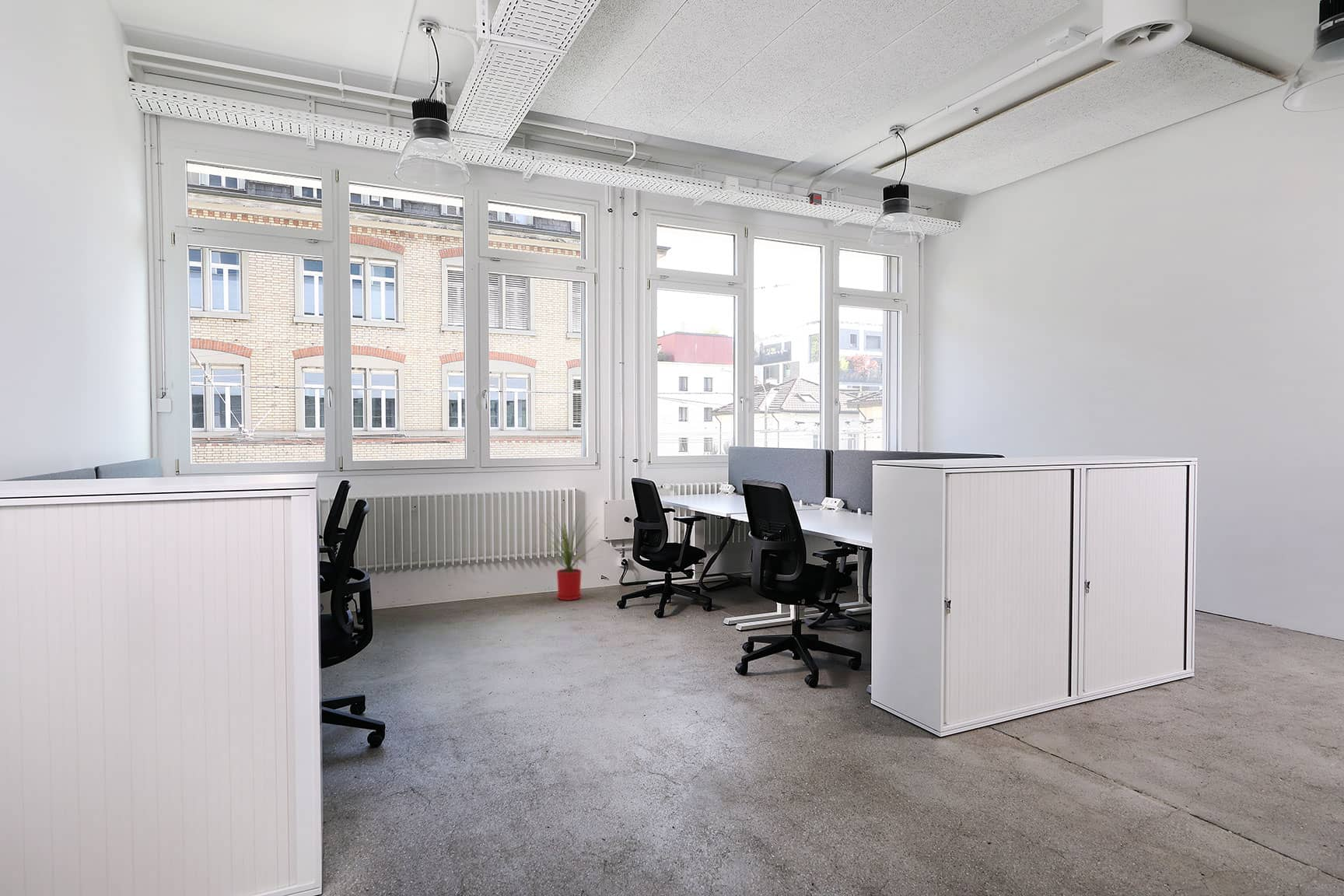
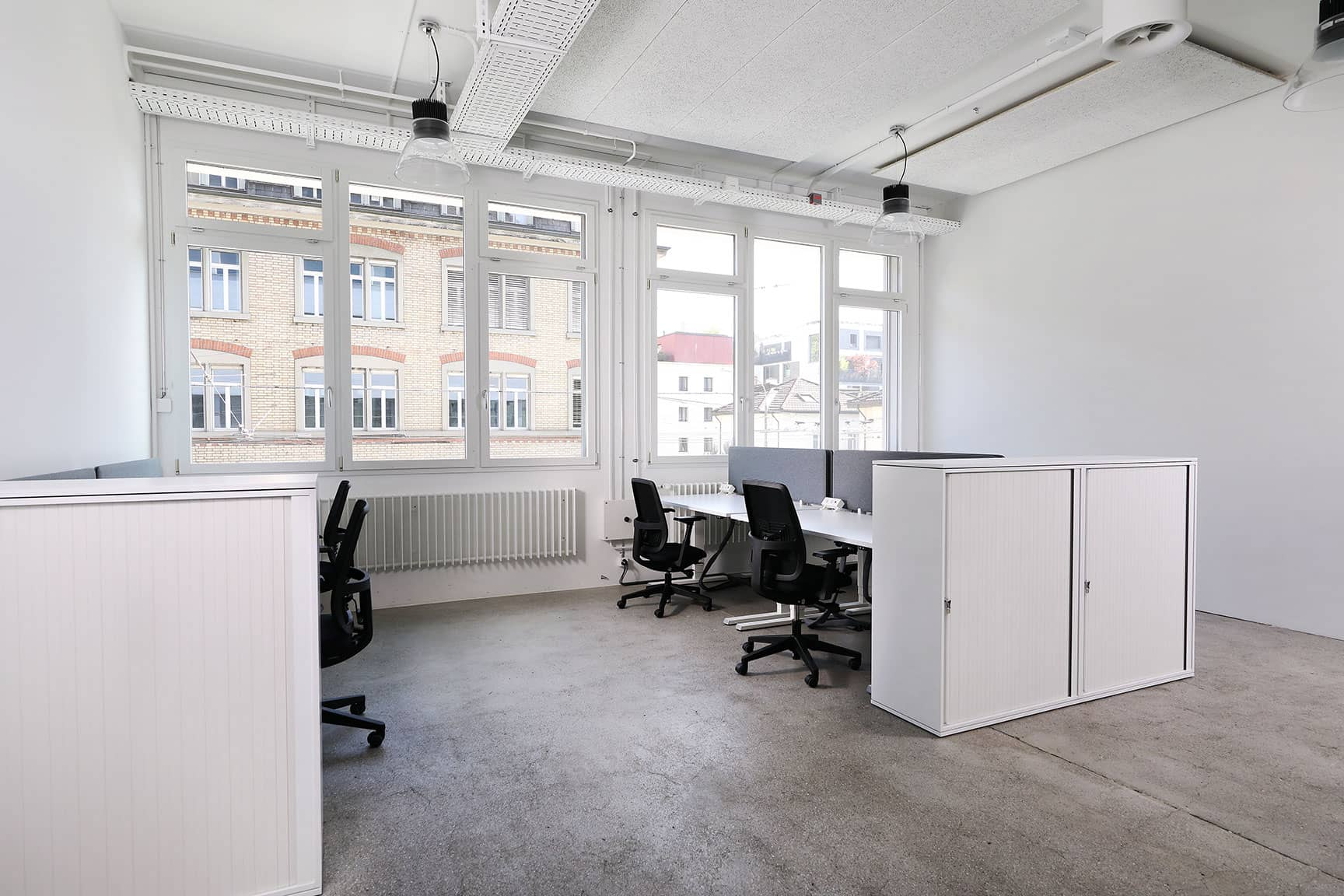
- house plant (569, 553)
